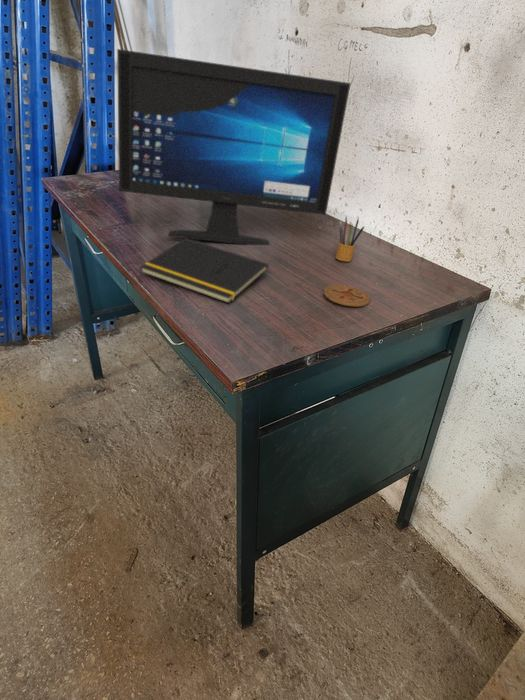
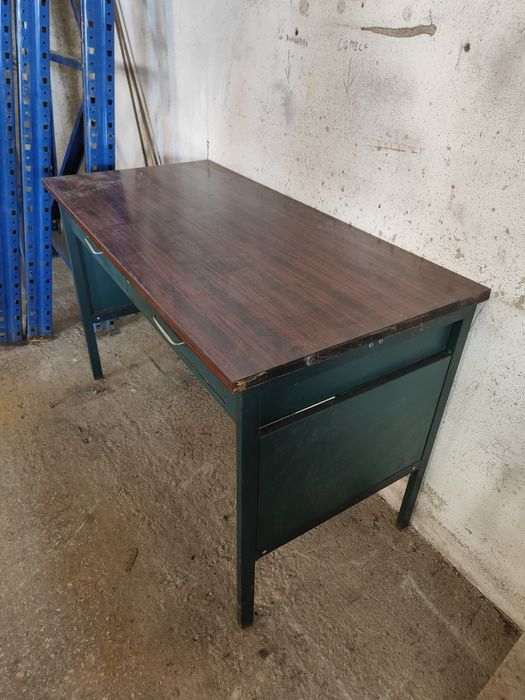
- notepad (205, 267)
- pencil box (348, 239)
- computer monitor (228, 157)
- coaster (346, 295)
